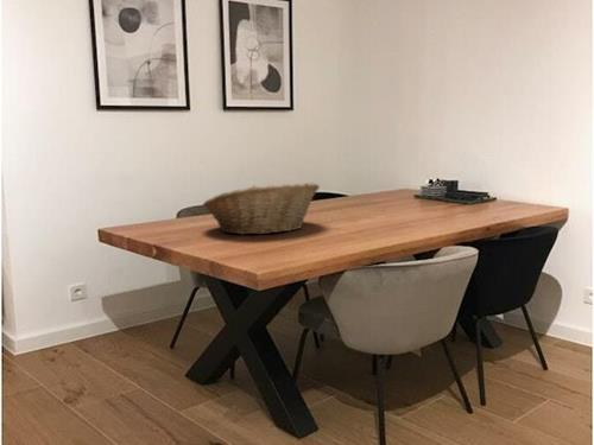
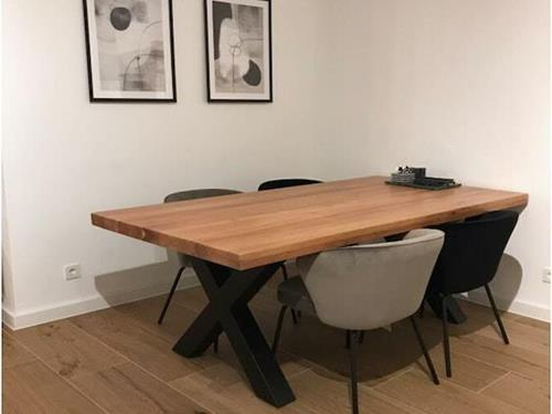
- fruit basket (263, 204)
